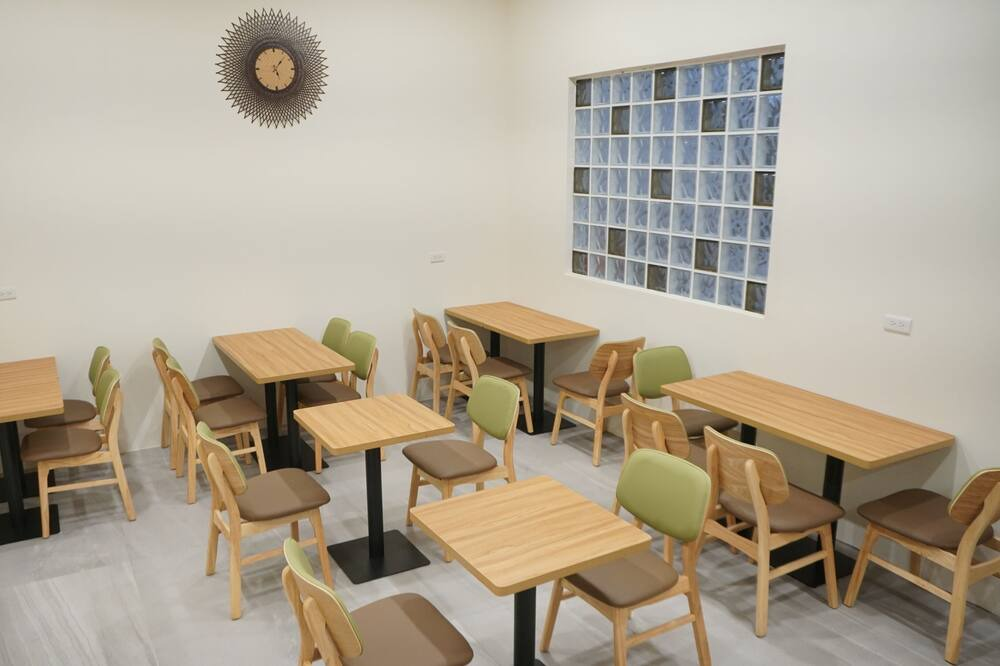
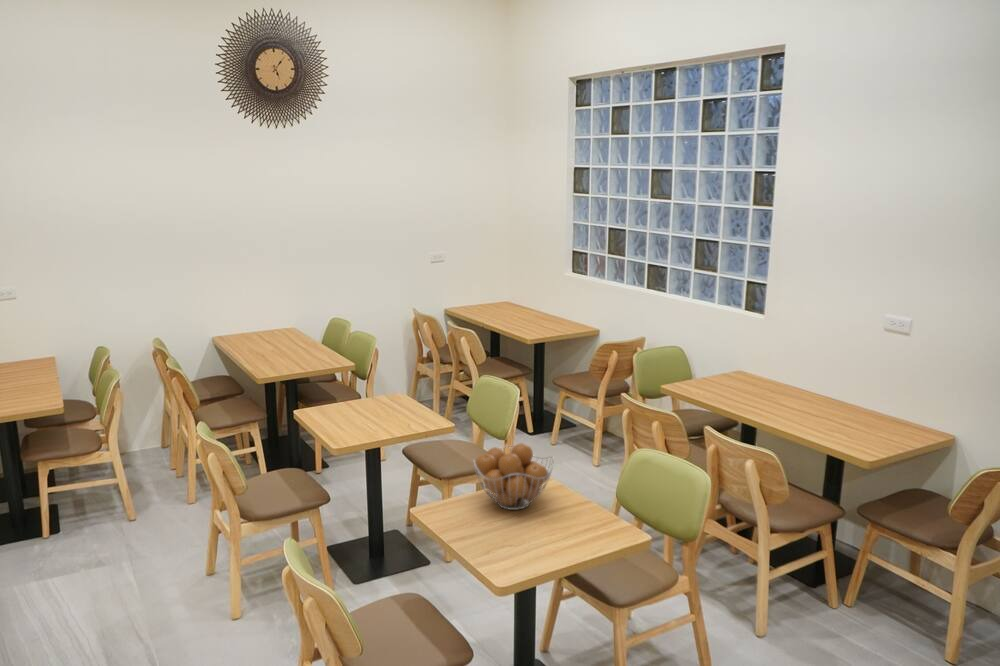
+ fruit basket (513, 475)
